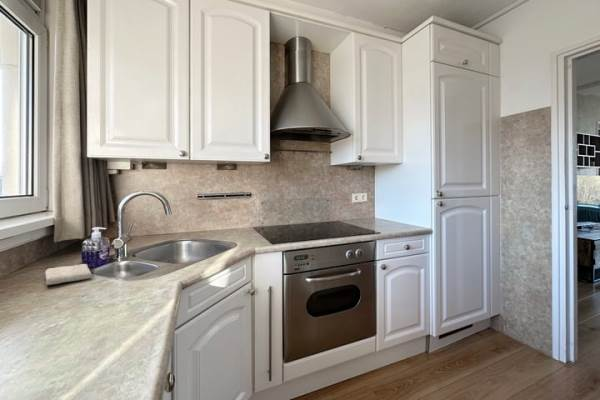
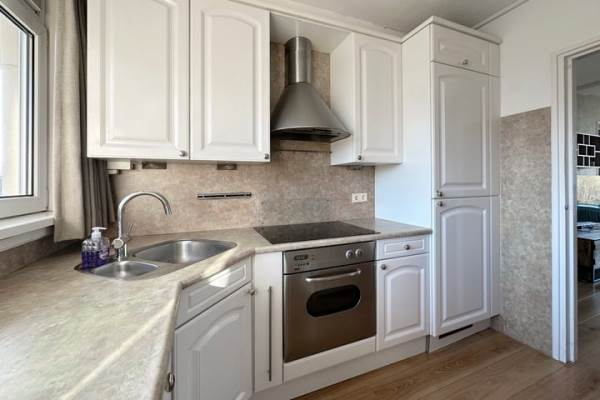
- washcloth (68, 272)
